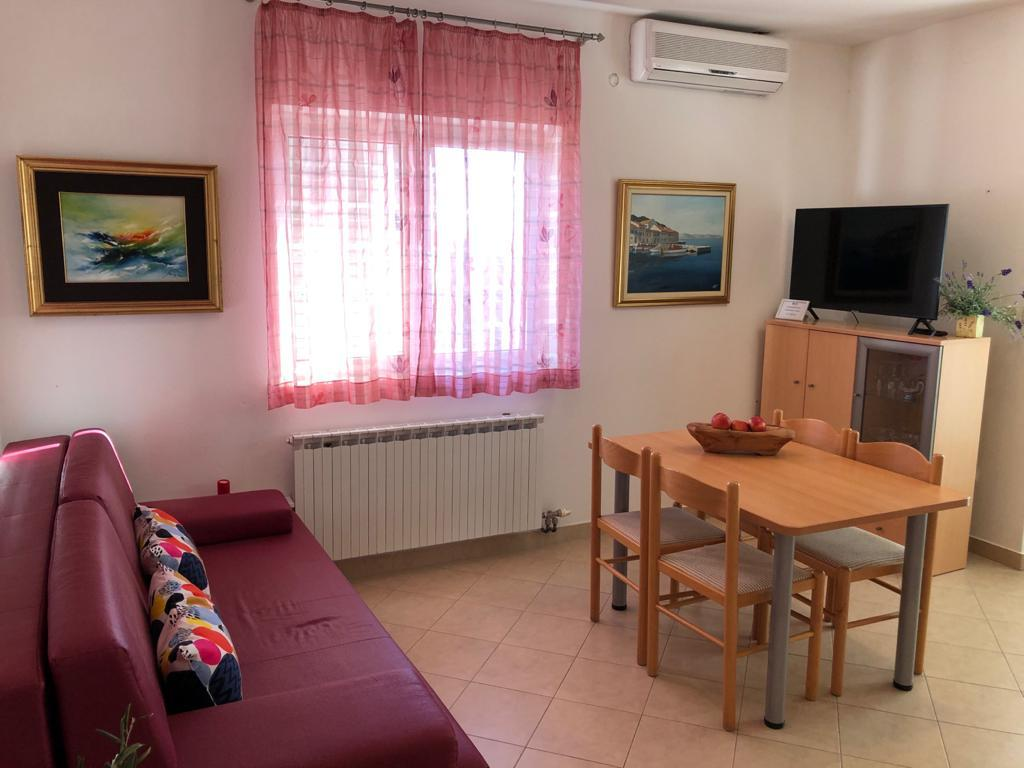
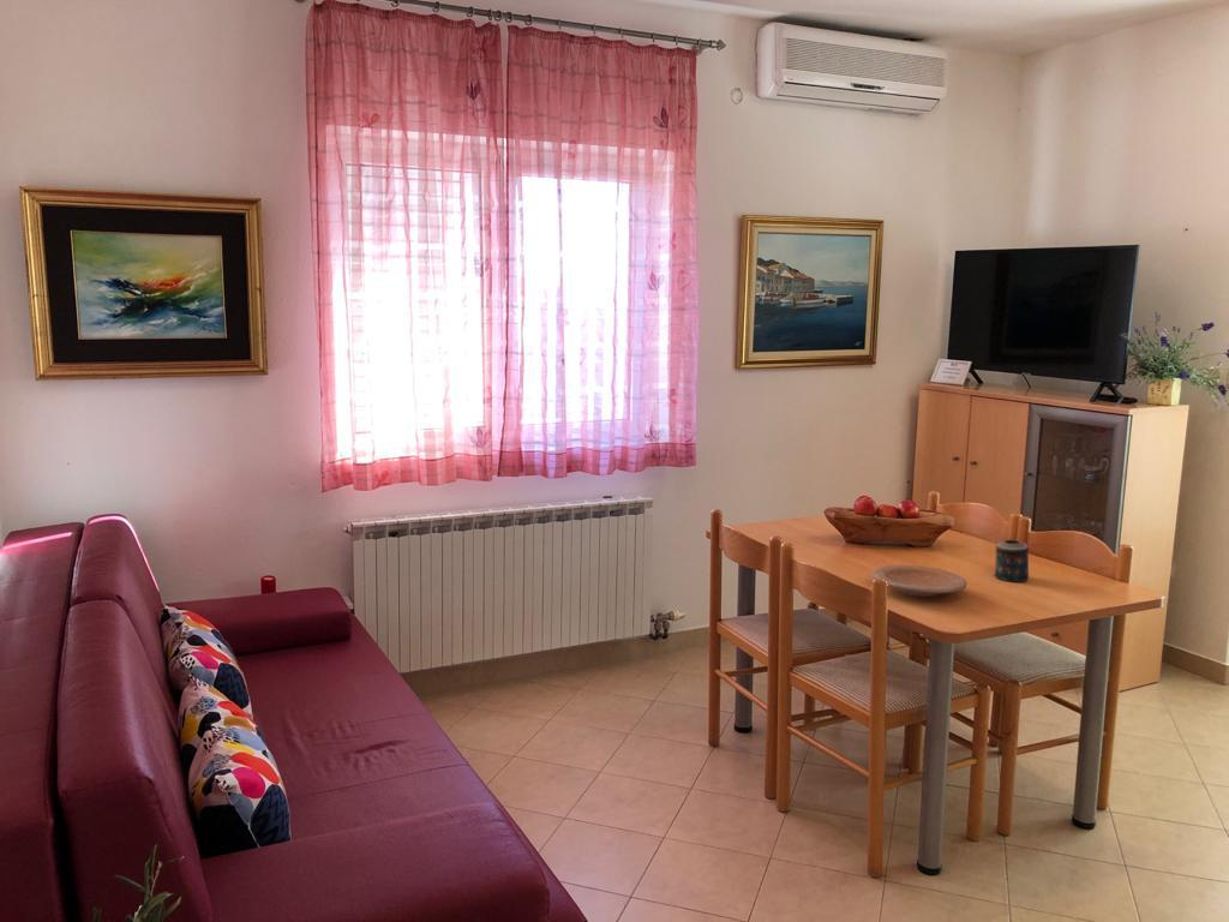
+ candle (1011, 558)
+ plate (917, 583)
